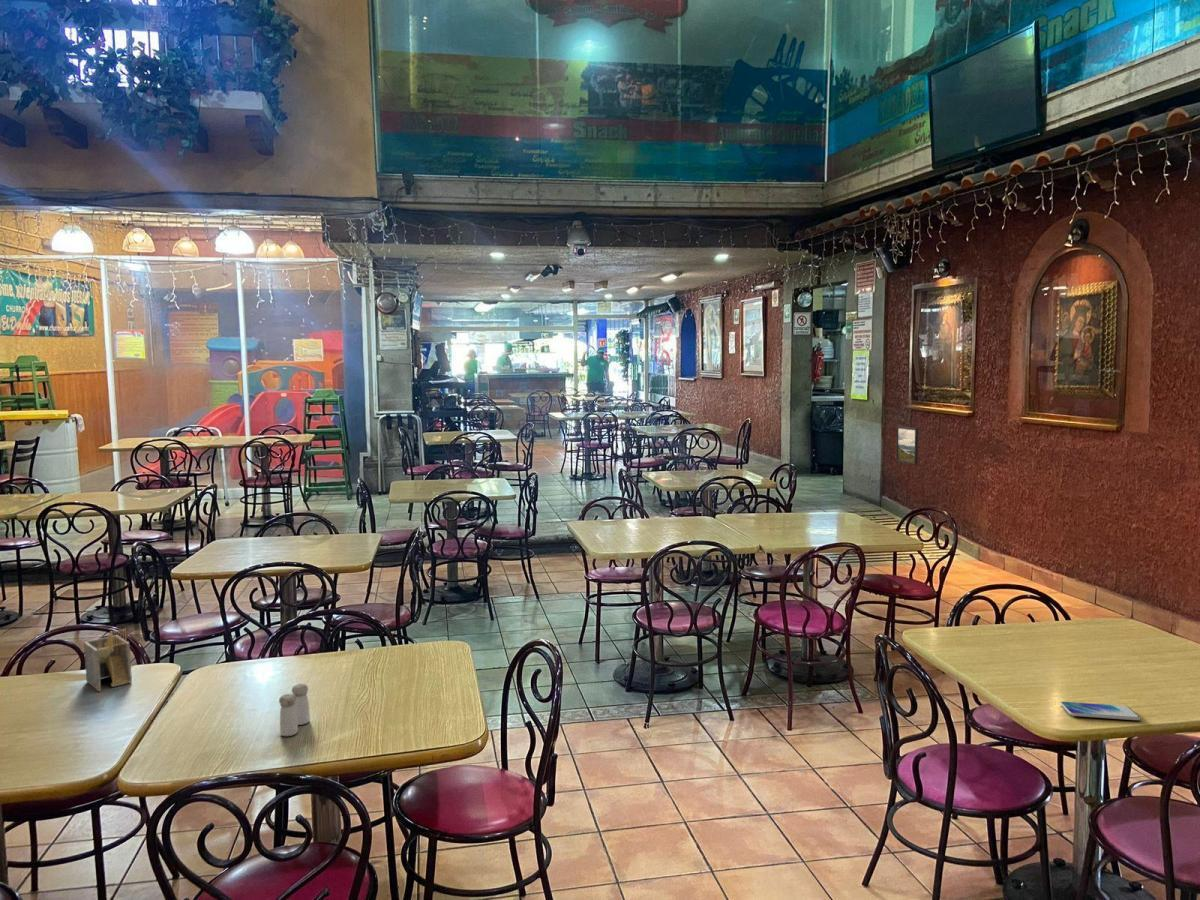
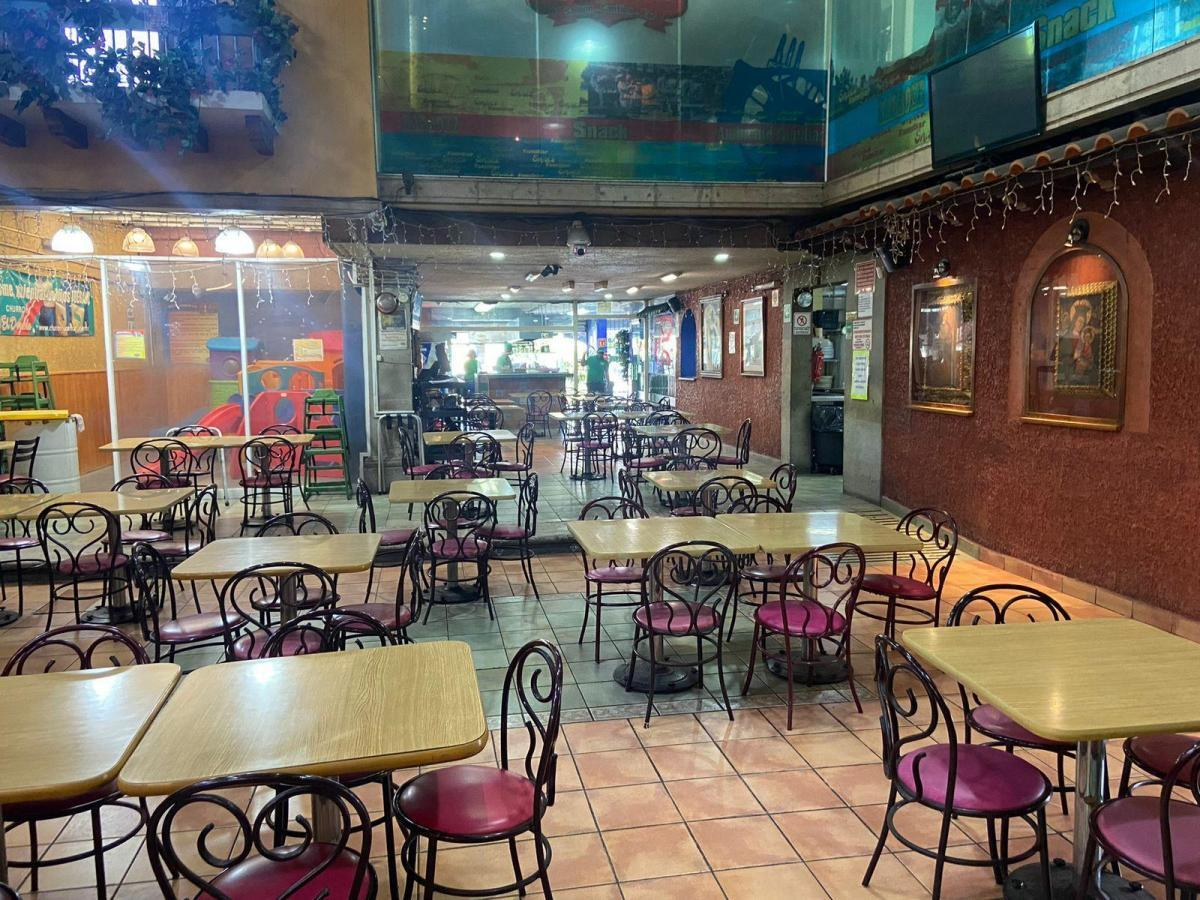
- smartphone (1099, 710)
- napkin holder (107, 655)
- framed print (907, 445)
- salt and pepper shaker (294, 708)
